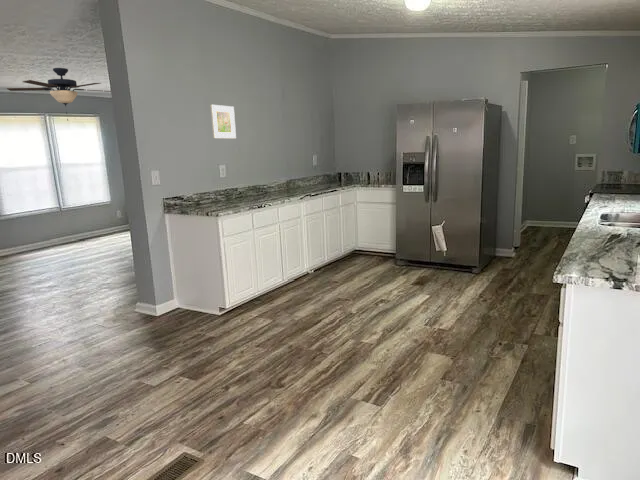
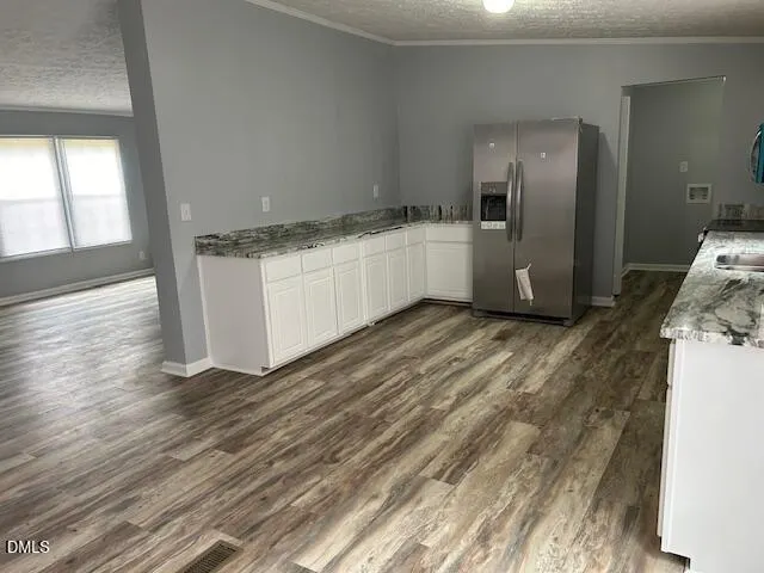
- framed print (223, 122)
- ceiling fan (64, 95)
